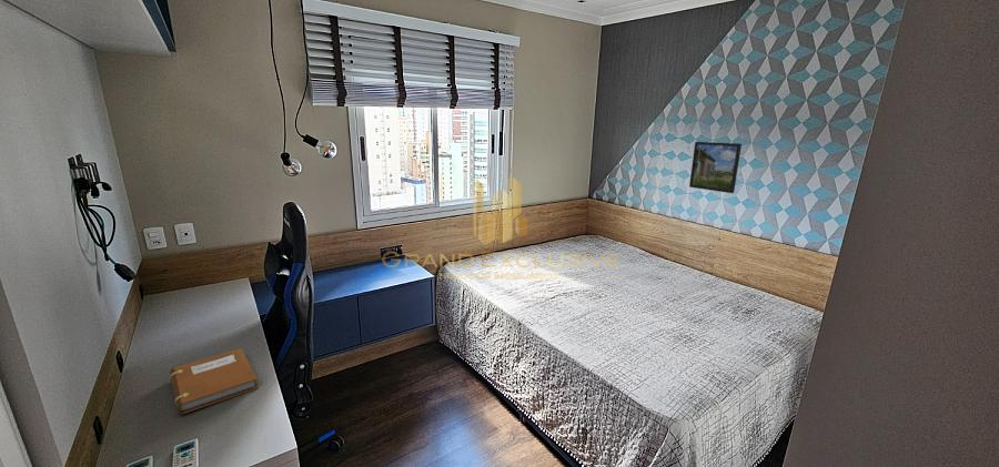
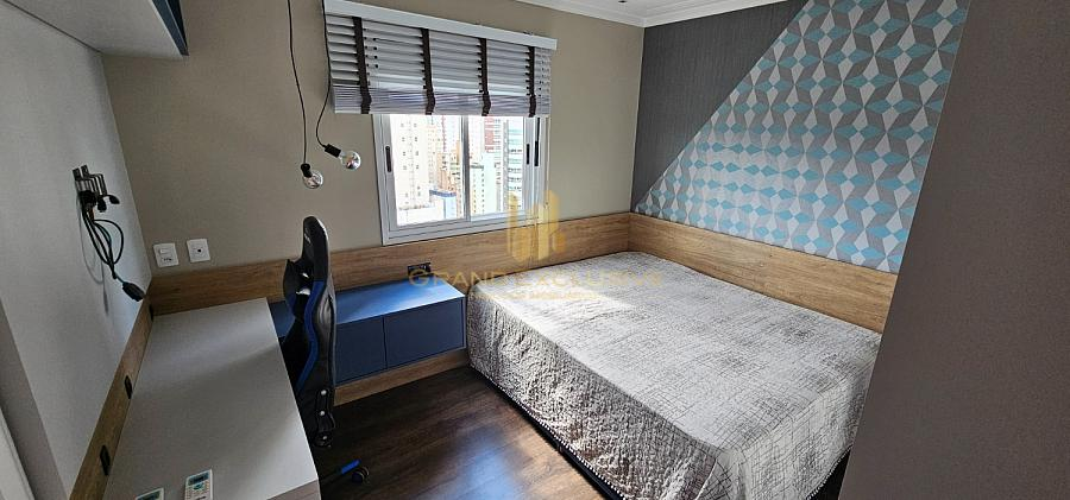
- notebook (212, 377)
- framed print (714, 166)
